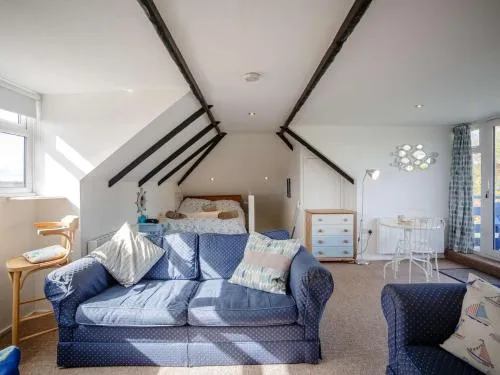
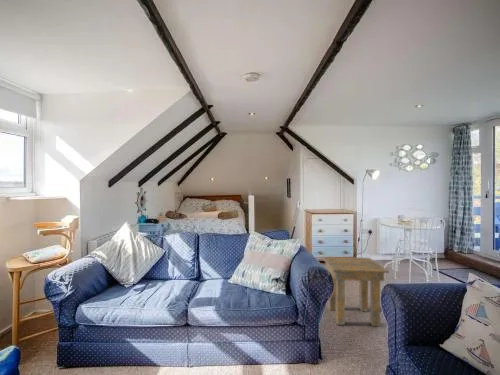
+ side table (360, 289)
